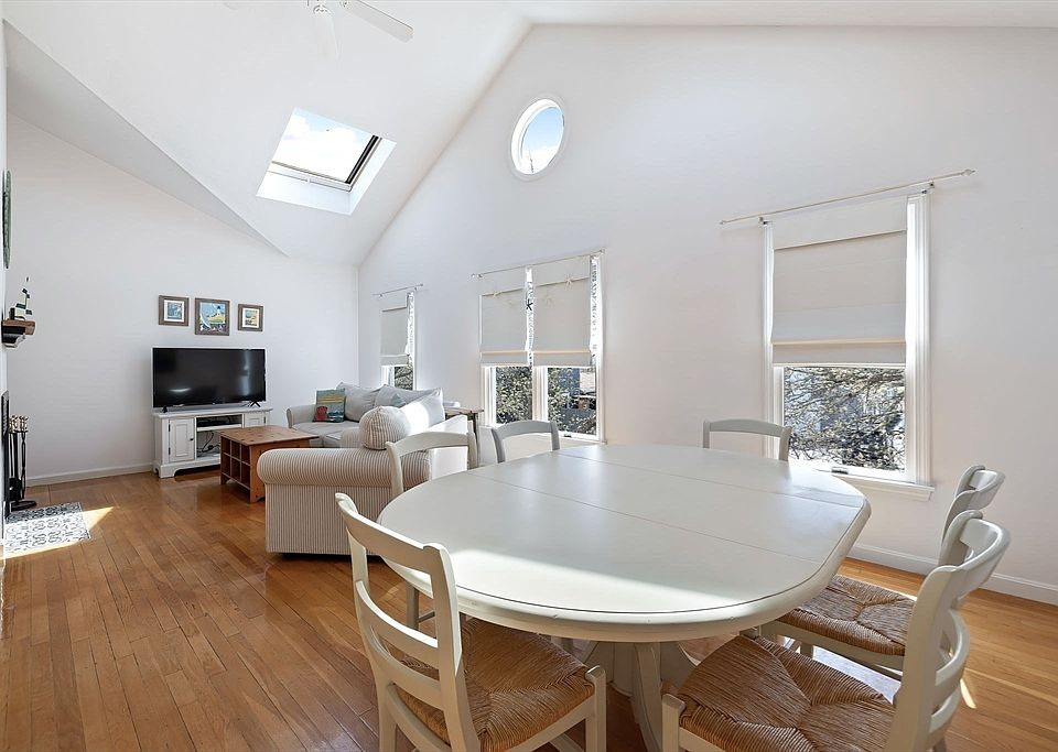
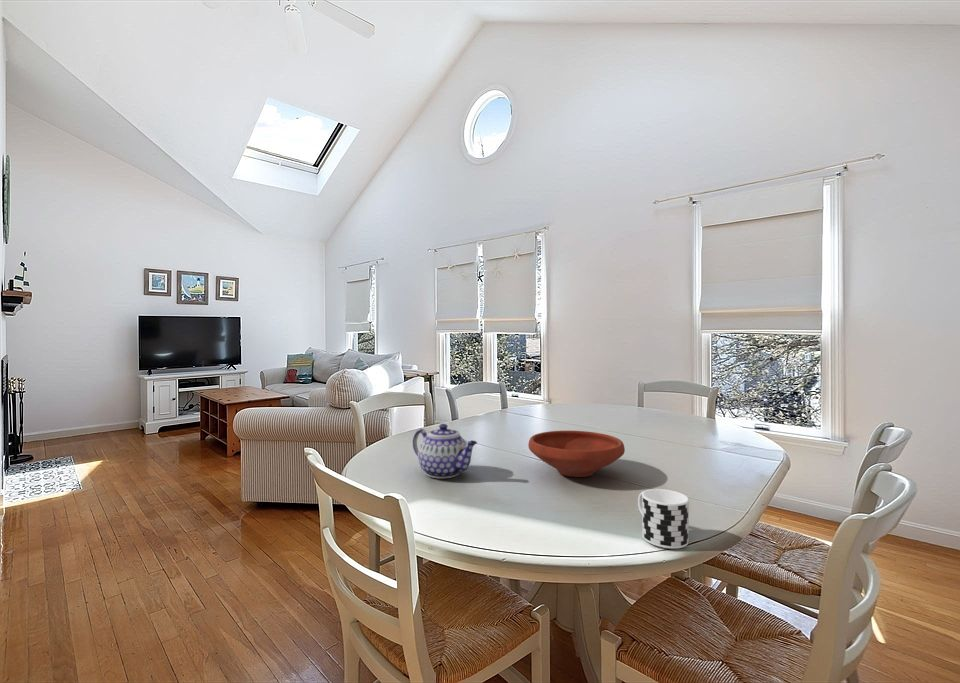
+ bowl (575, 456)
+ teapot (443, 448)
+ cup (659, 514)
